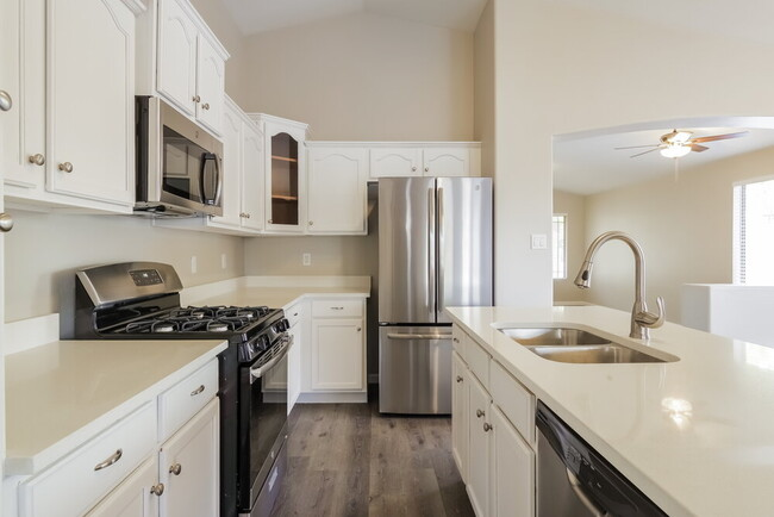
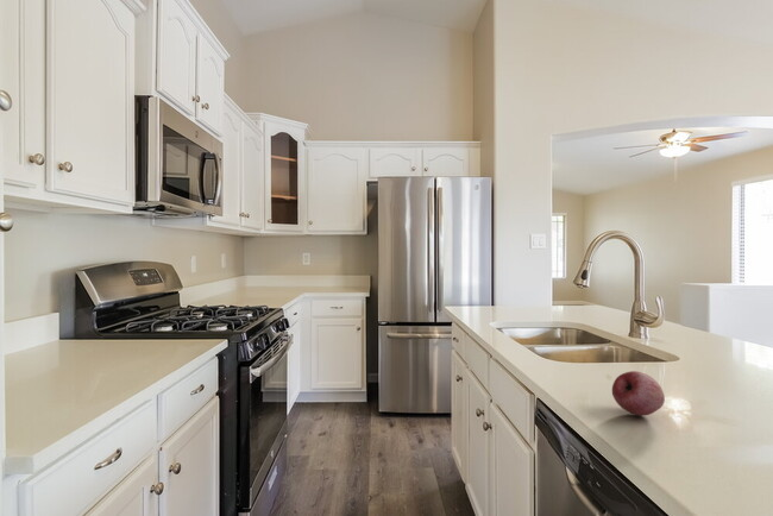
+ fruit (637, 392)
